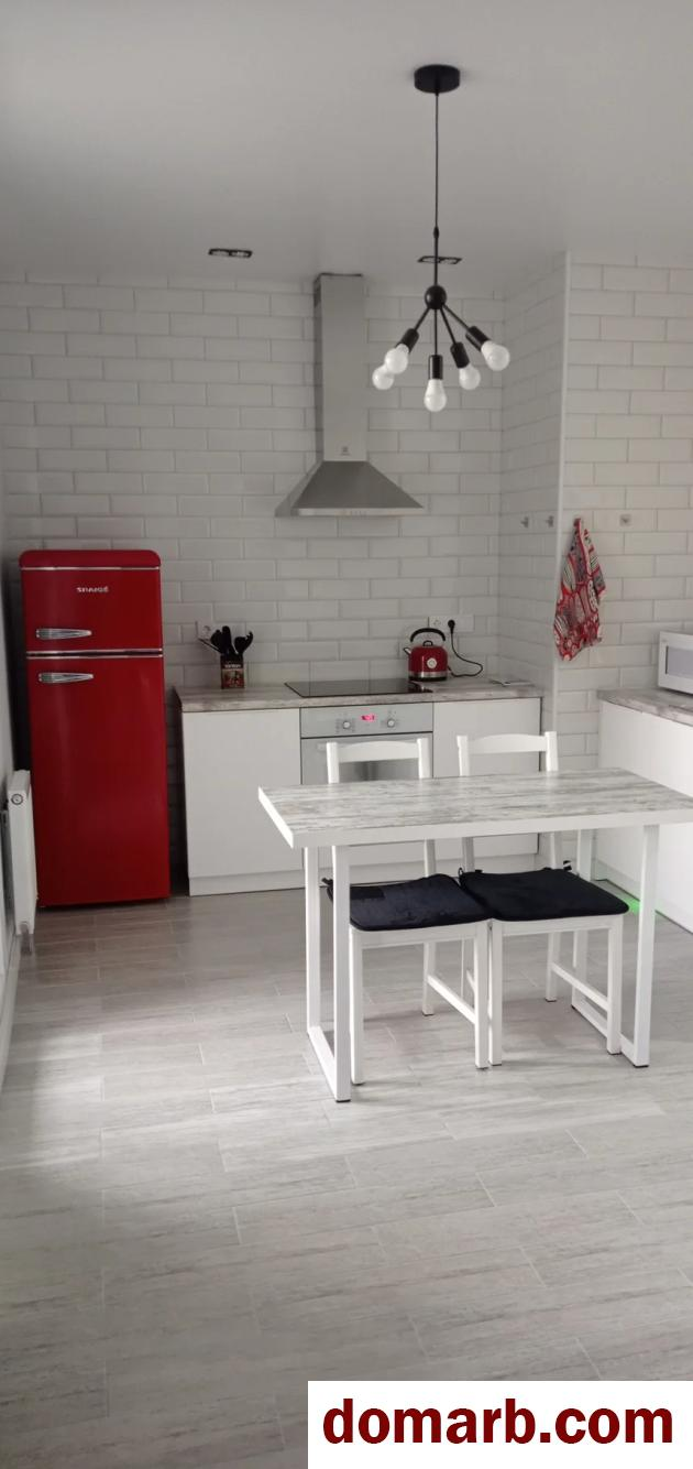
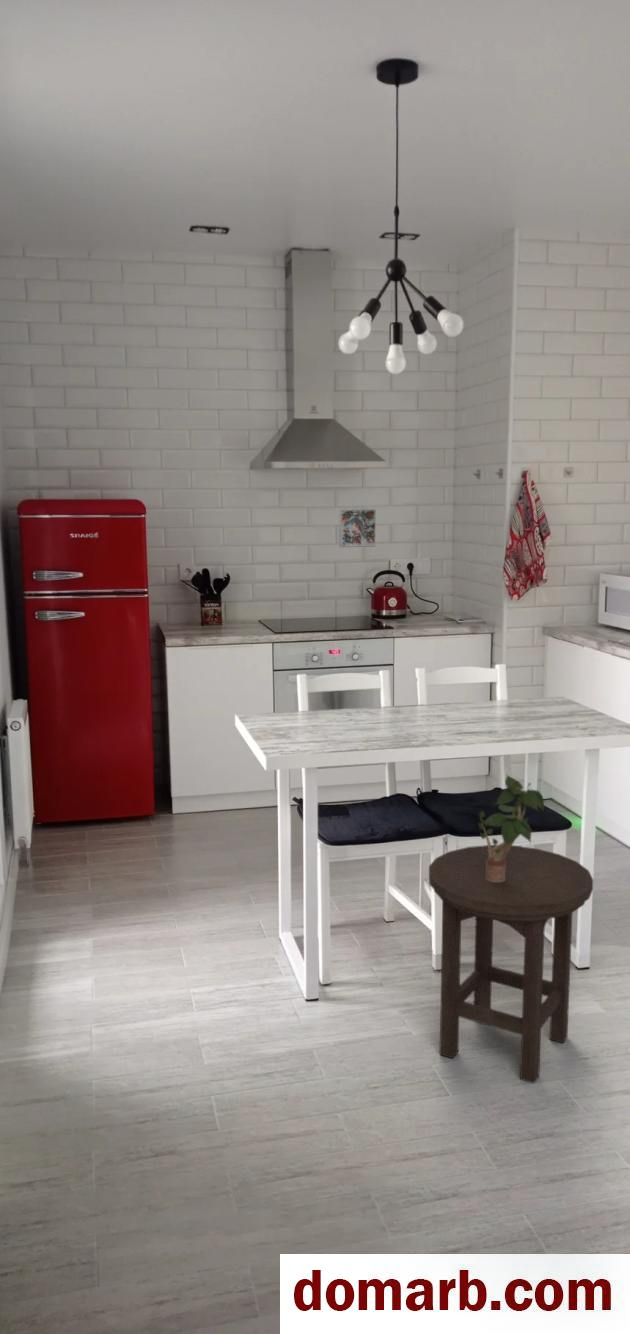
+ decorative tile (357, 528)
+ potted plant (518, 827)
+ stool (504, 969)
